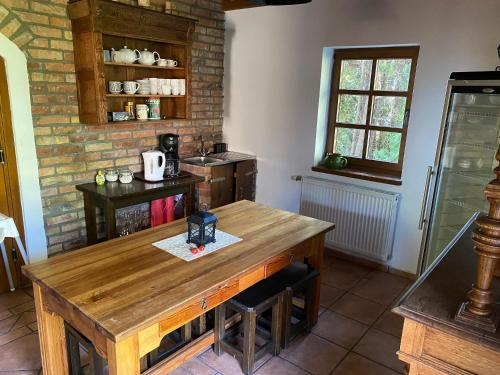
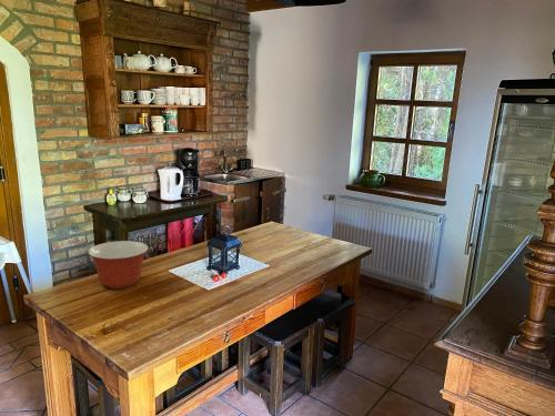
+ mixing bowl (119, 266)
